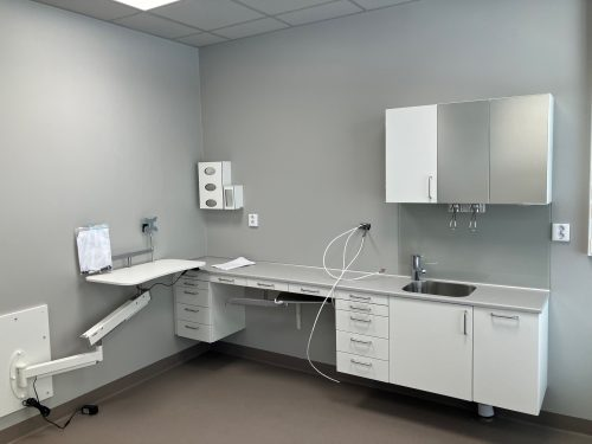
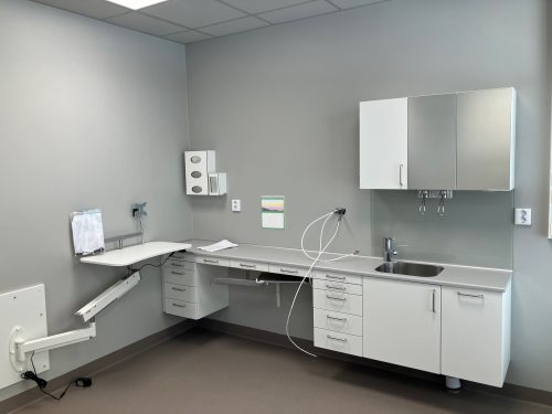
+ calendar (273, 212)
